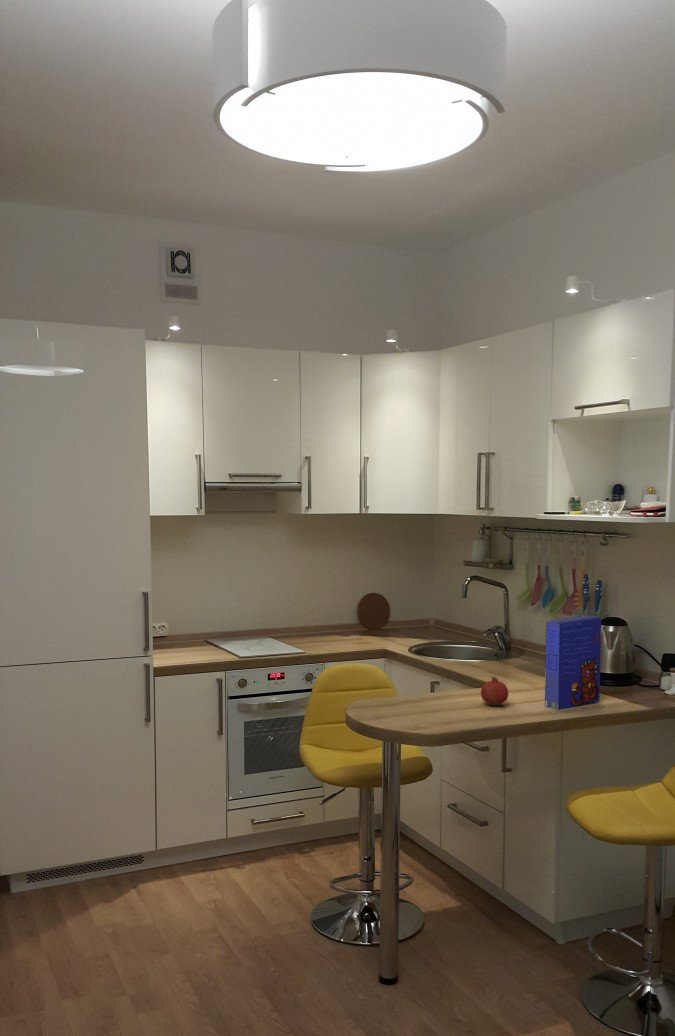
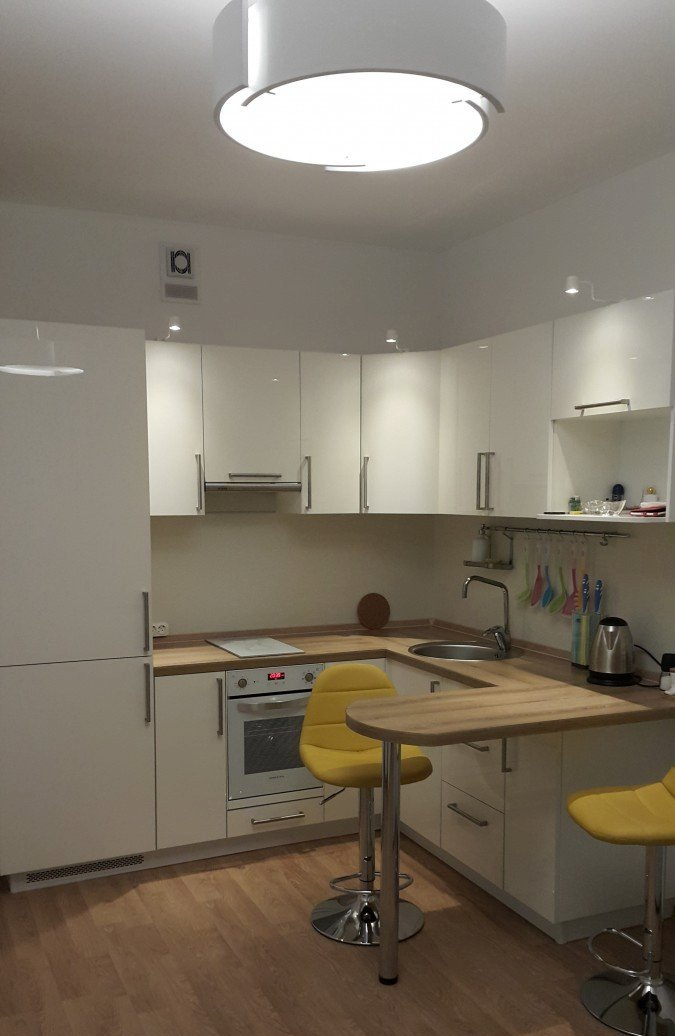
- fruit (494, 690)
- cereal box (573, 661)
